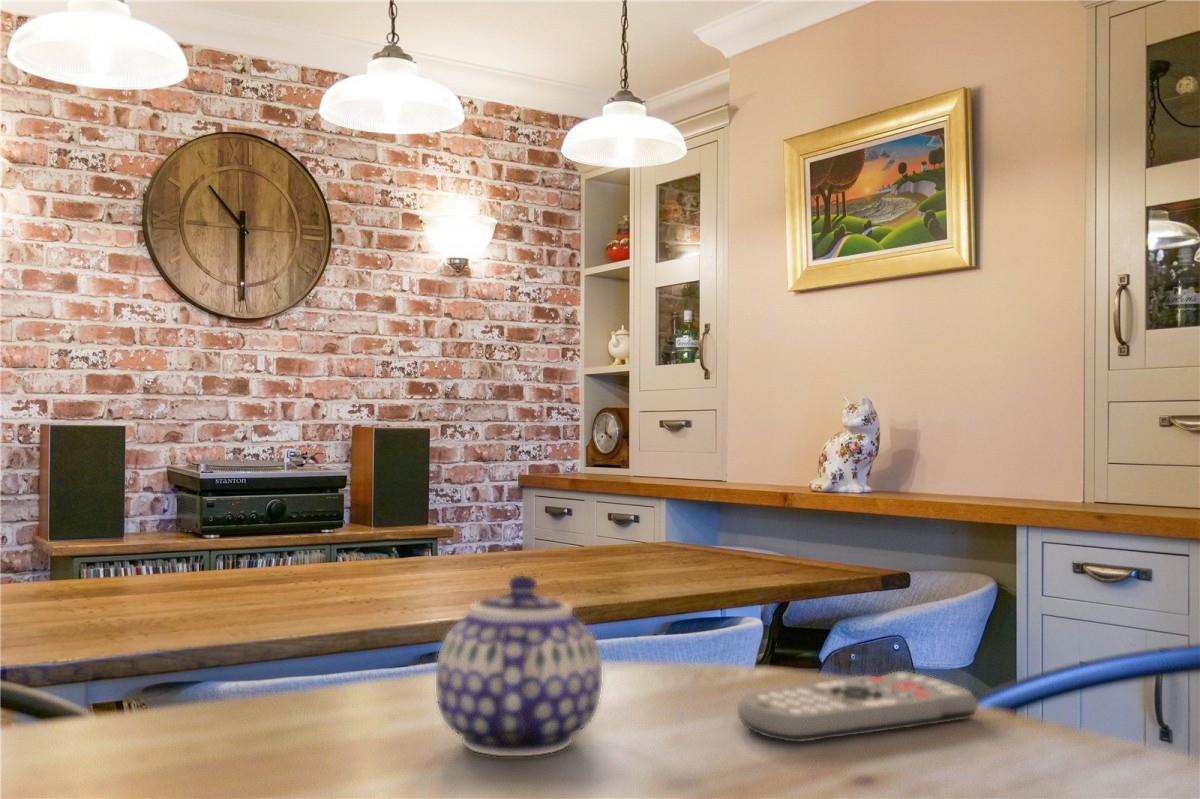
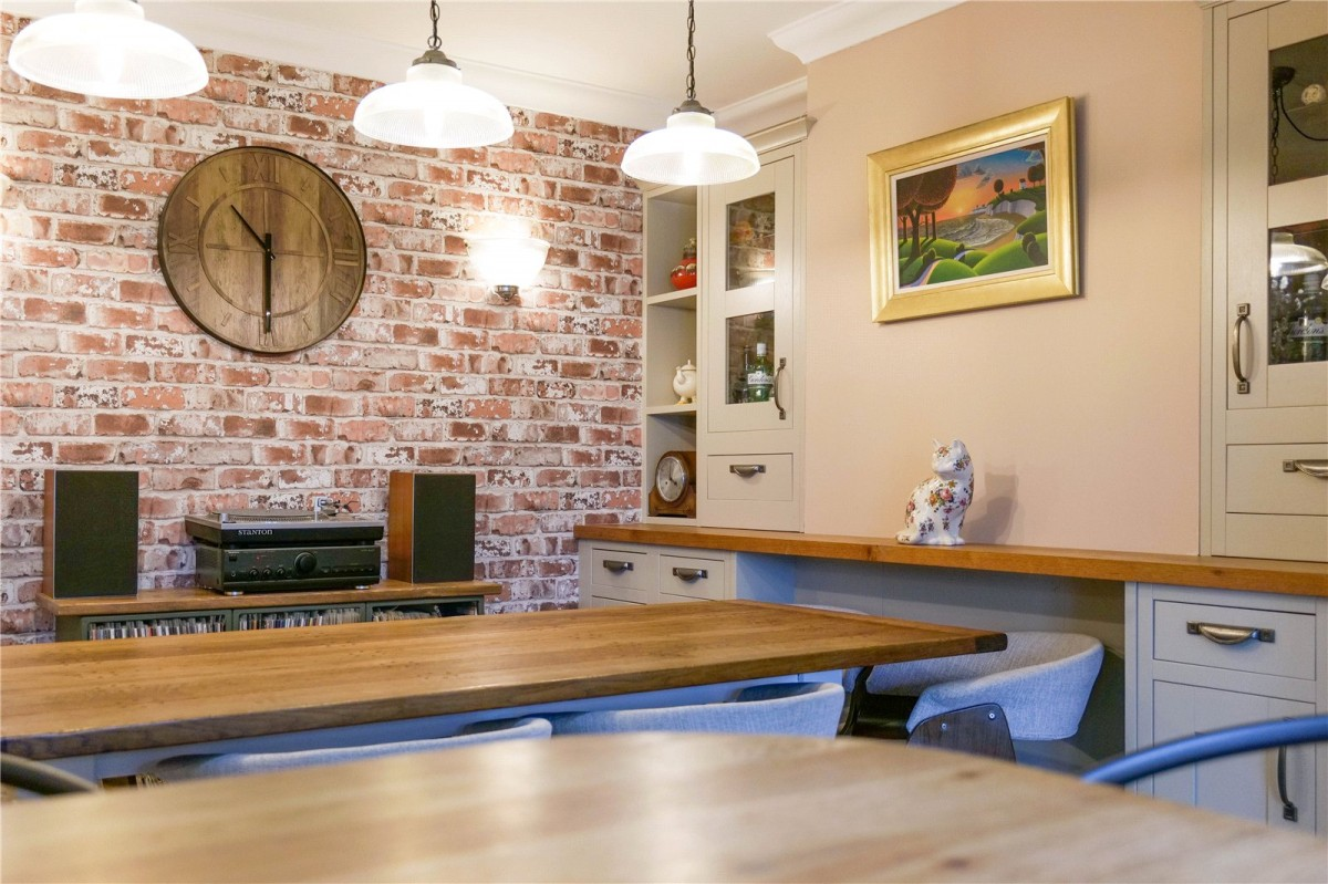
- teapot (519, 658)
- remote control (853, 706)
